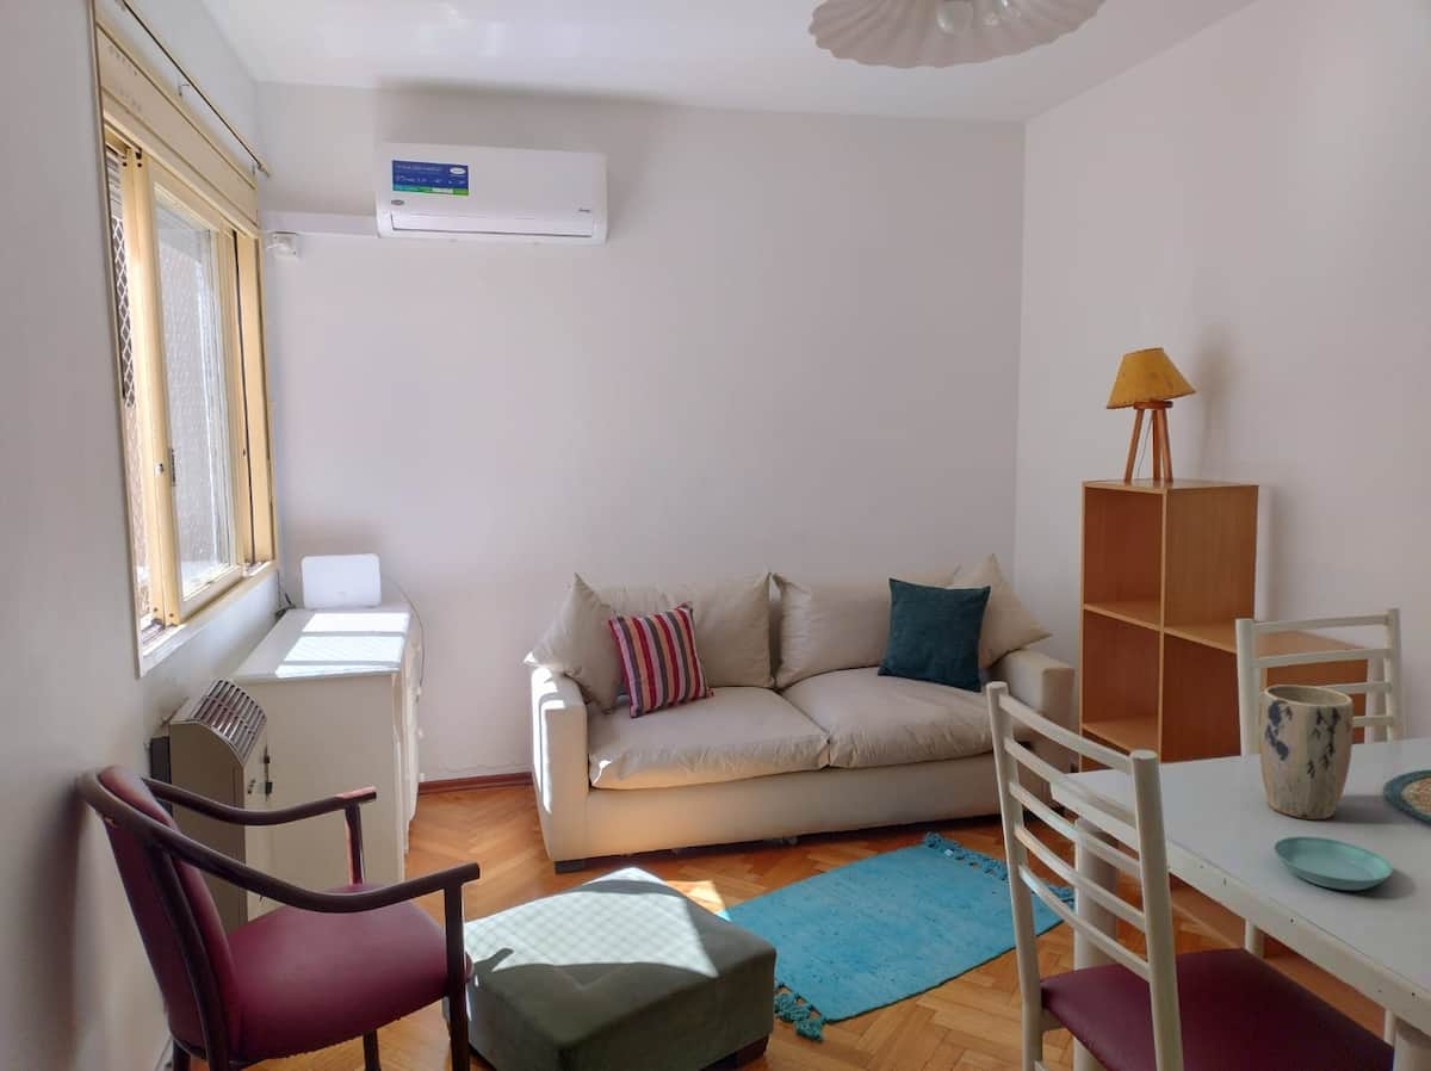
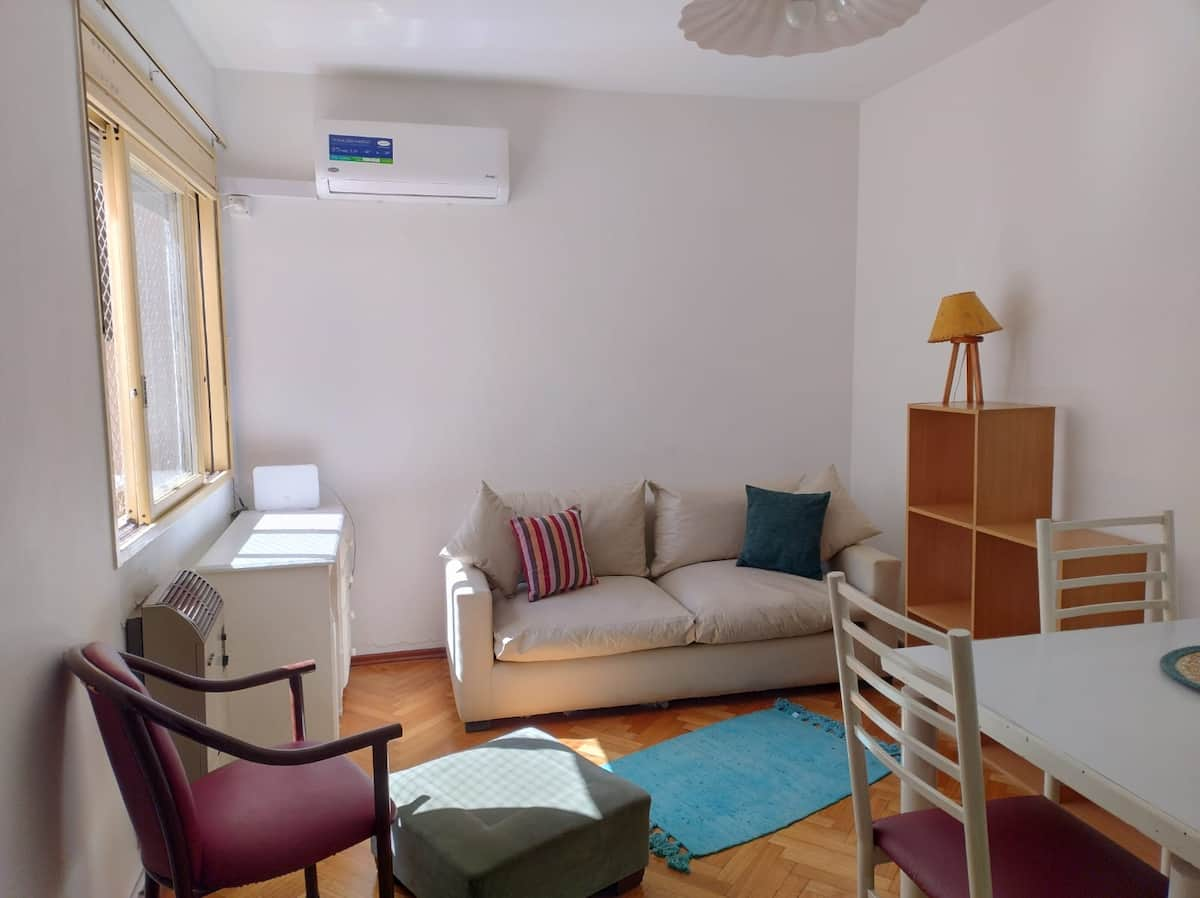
- saucer (1331, 865)
- plant pot (1303, 751)
